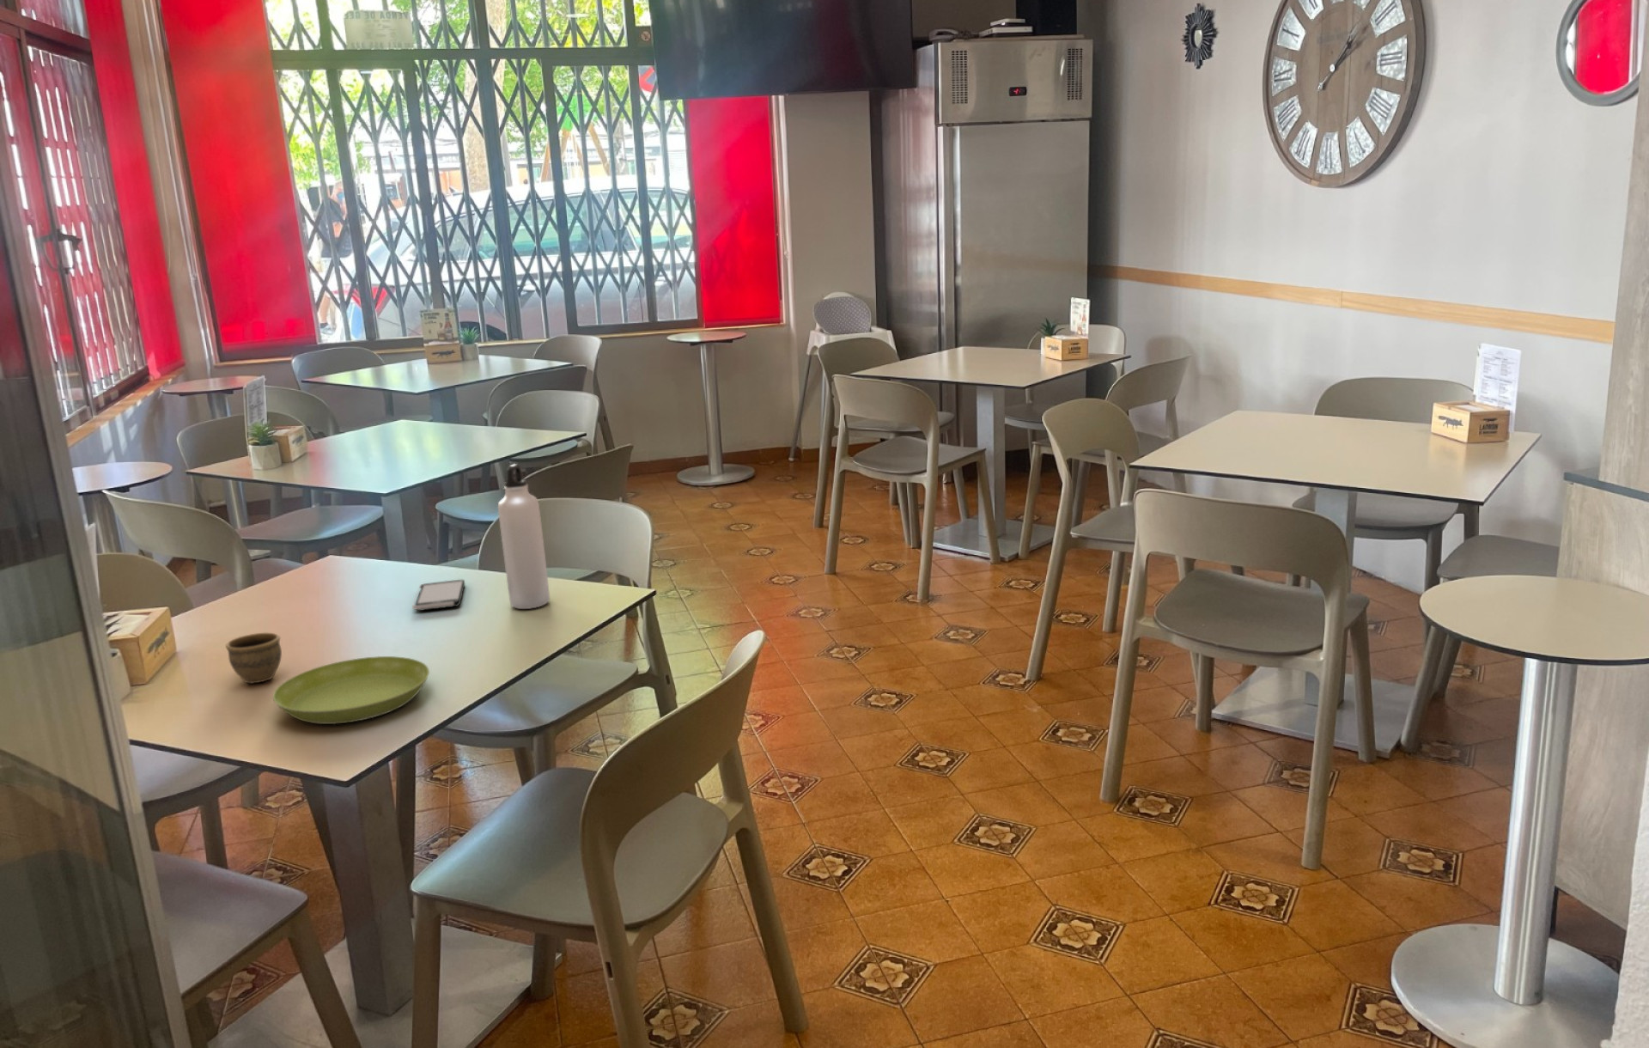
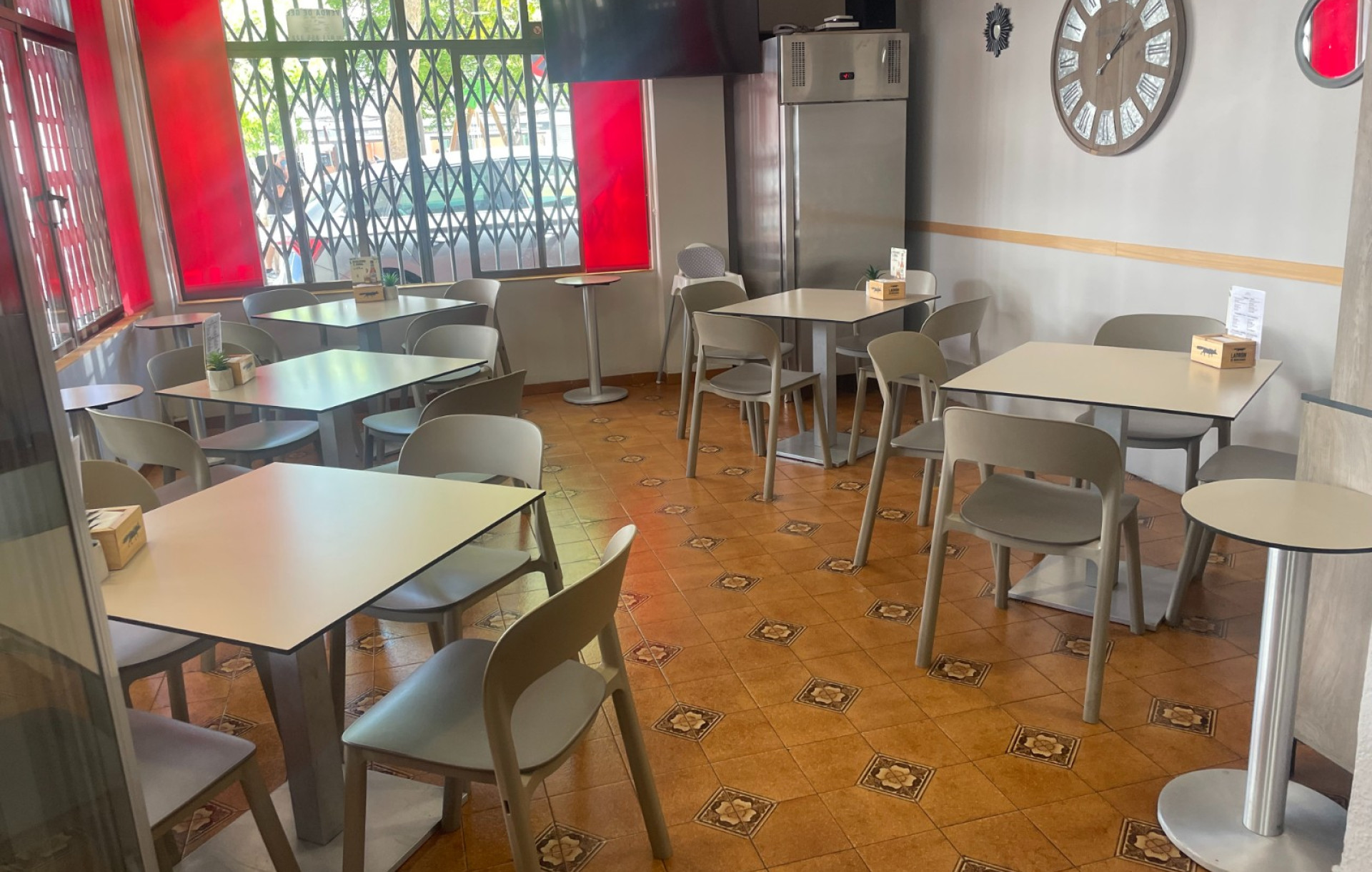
- cup (255, 657)
- saucer (353, 691)
- smartphone (439, 595)
- water bottle (522, 535)
